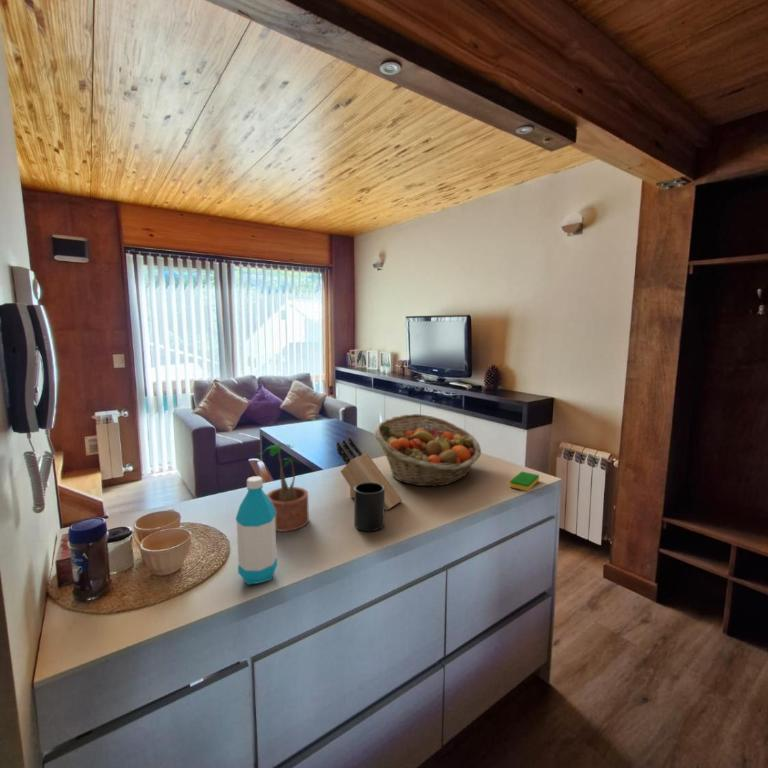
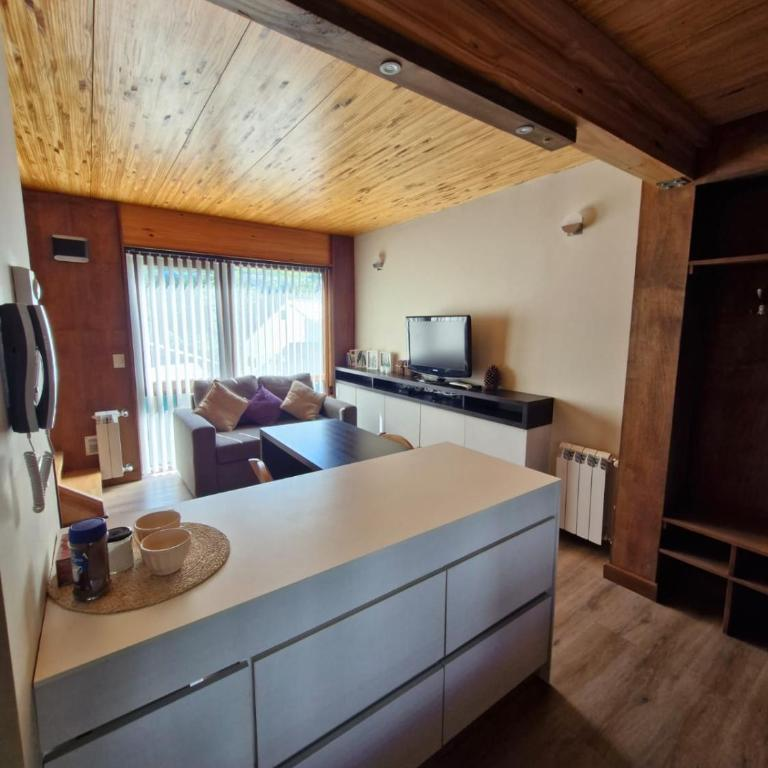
- knife block (366, 470)
- fruit basket (427, 447)
- mug (369, 503)
- water bottle (256, 528)
- dish sponge (524, 480)
- potted plant (282, 482)
